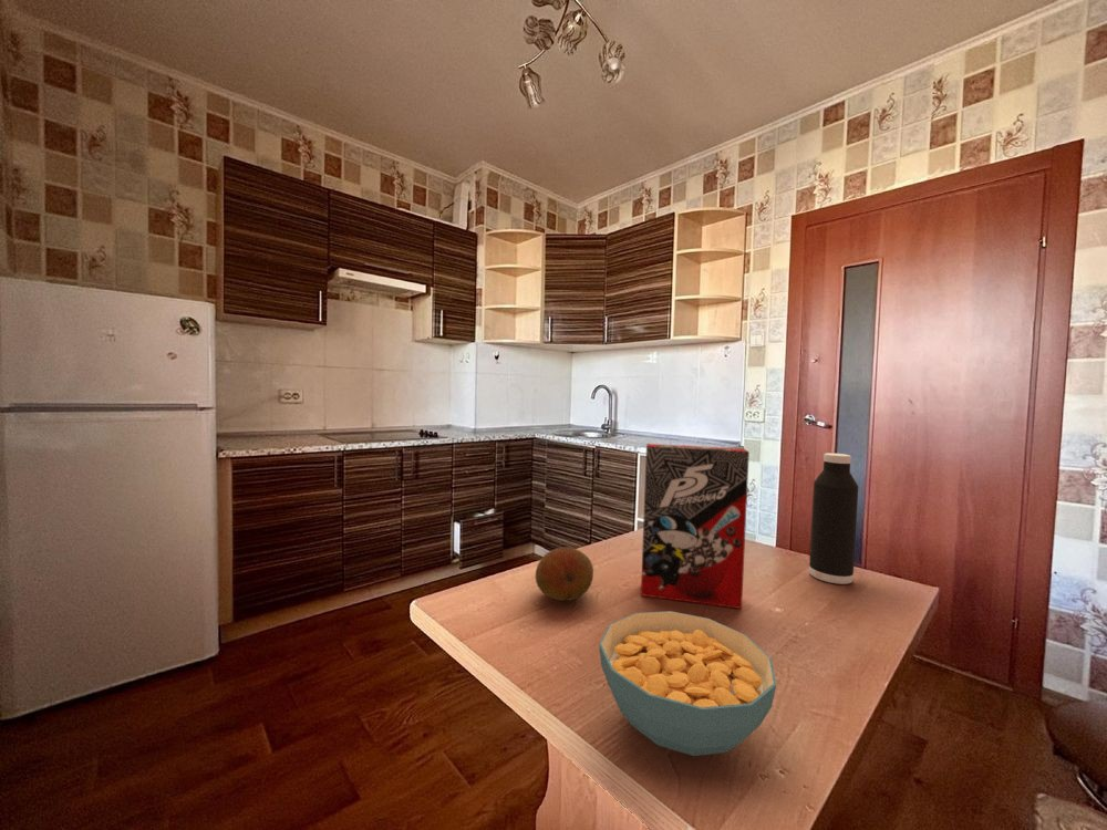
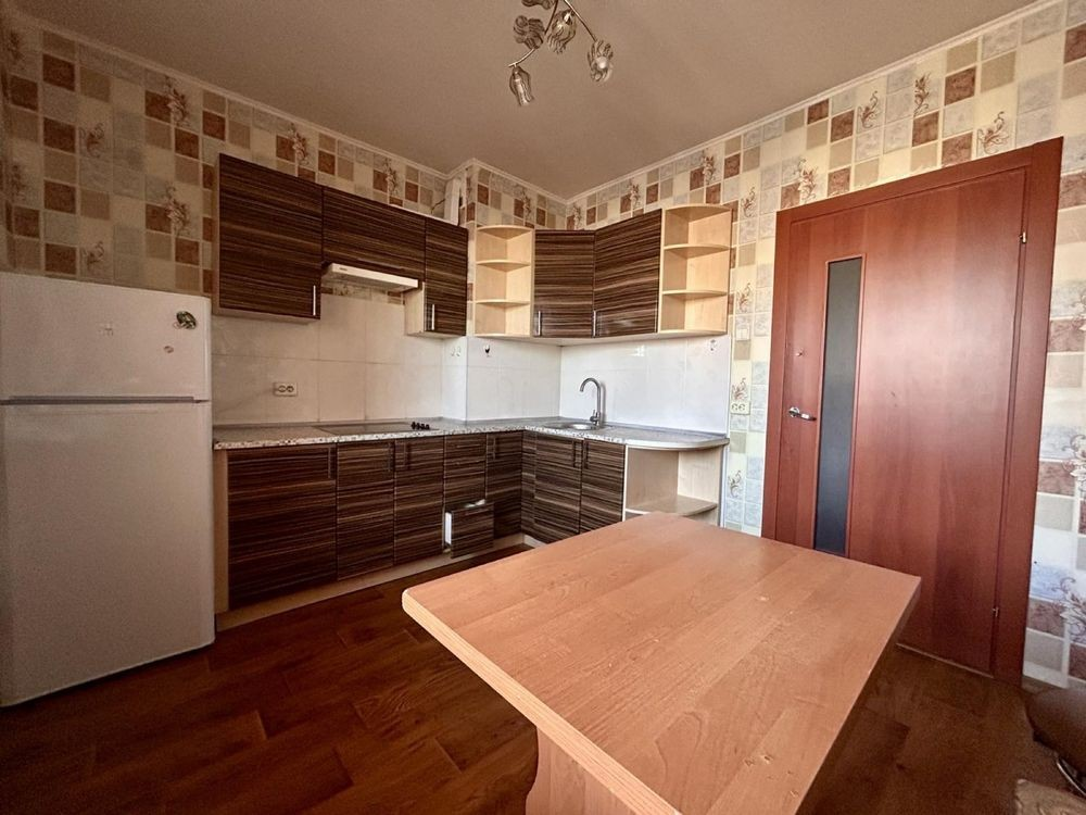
- fruit (563, 571)
- cereal bowl (682, 691)
- cereal box (692, 521)
- water bottle (834, 516)
